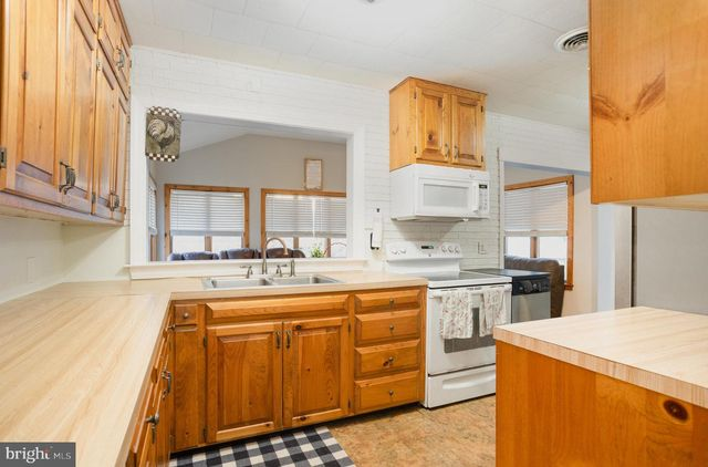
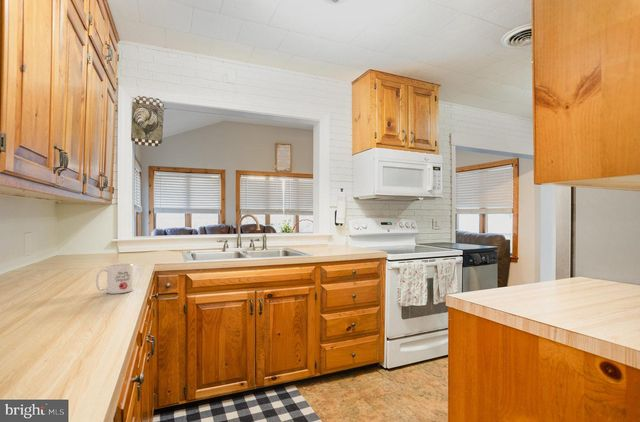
+ mug (114, 278)
